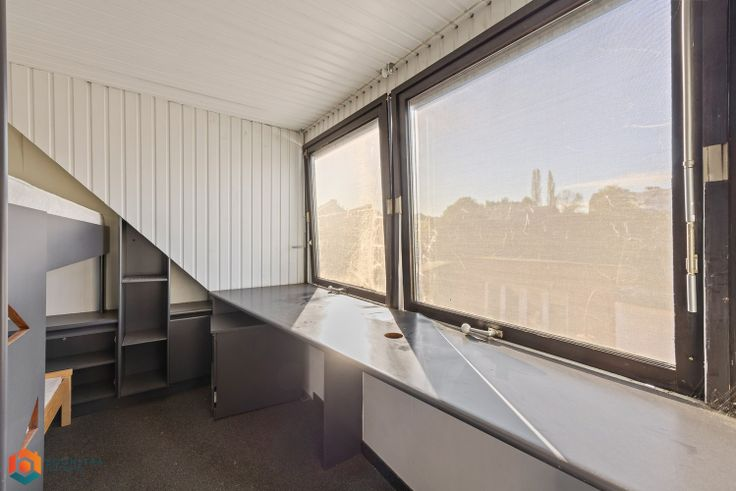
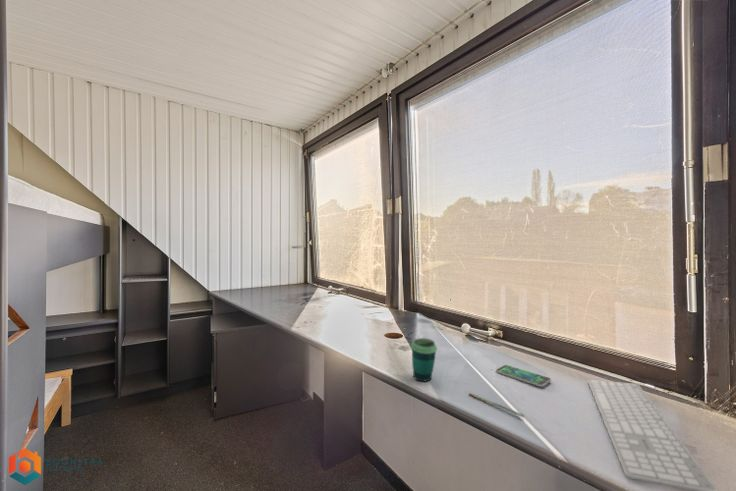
+ pen (494, 404)
+ smartphone (522, 375)
+ cup (424, 360)
+ keyboard (633, 420)
